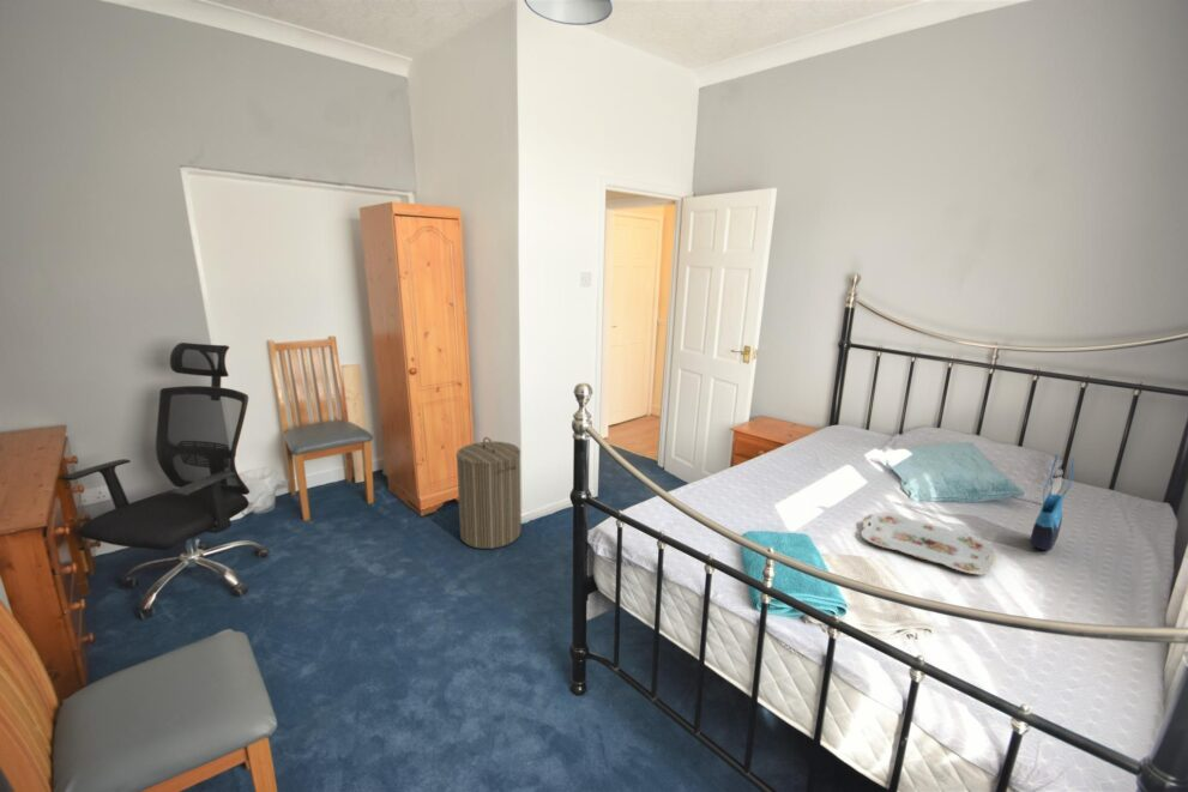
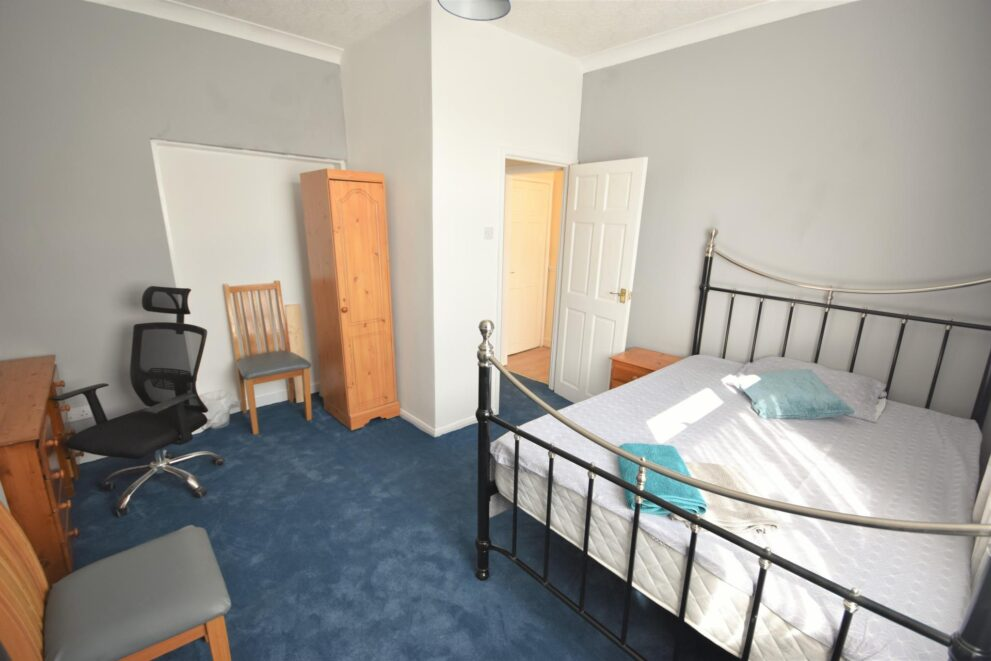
- laundry hamper (489, 486)
- serving tray (924, 540)
- tote bag (1053, 501)
